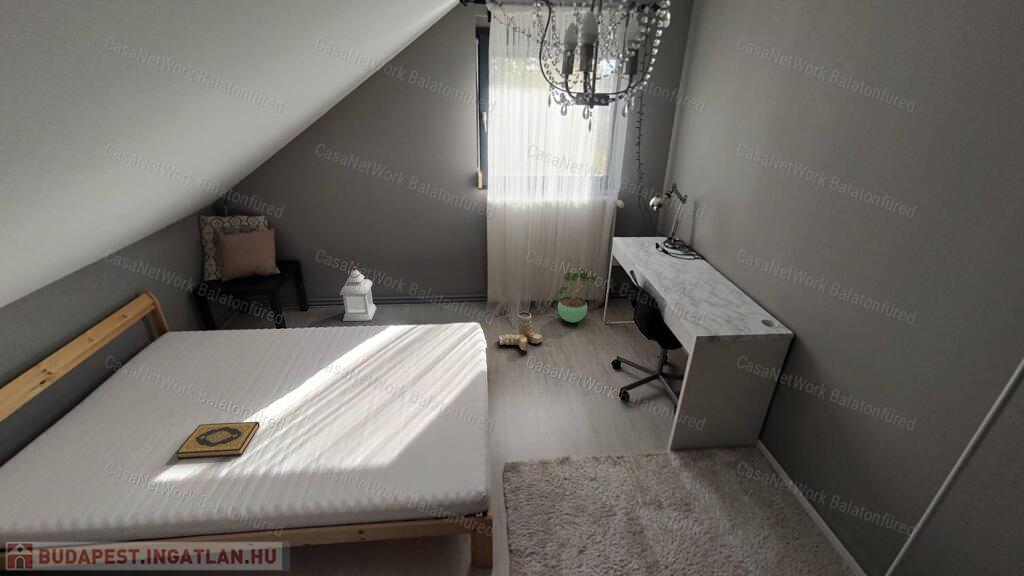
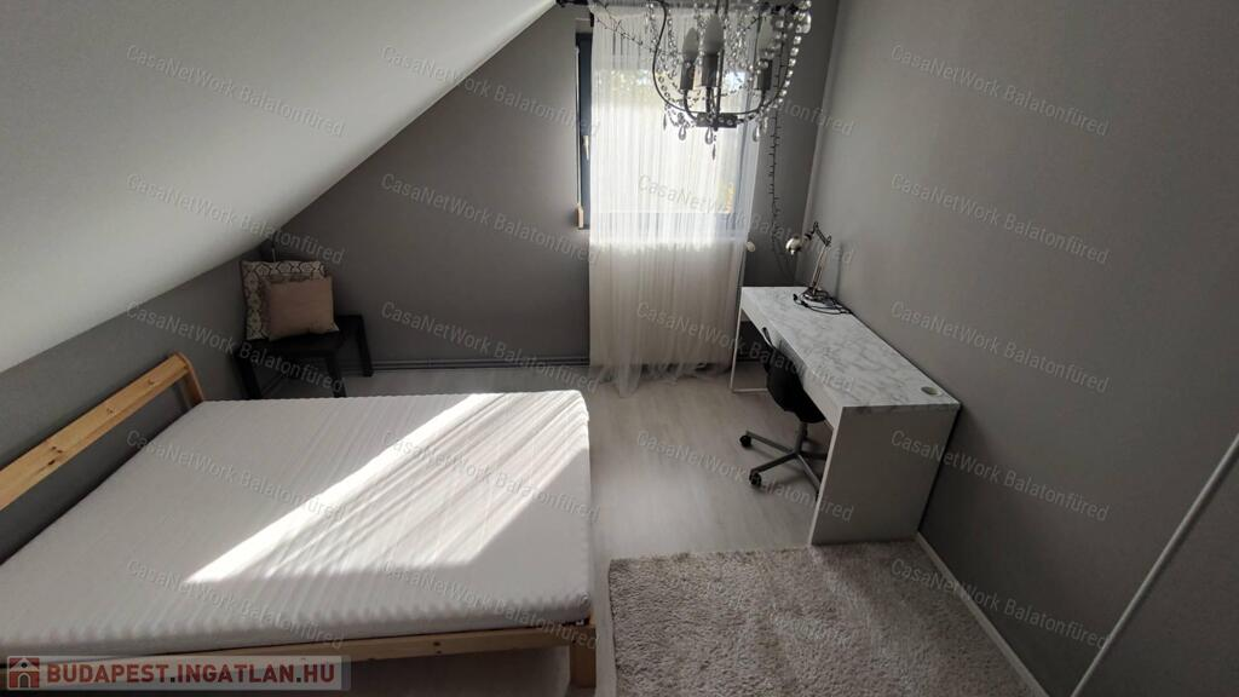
- potted plant (575, 294)
- boots (520, 332)
- lantern (357, 290)
- hardback book (219, 439)
